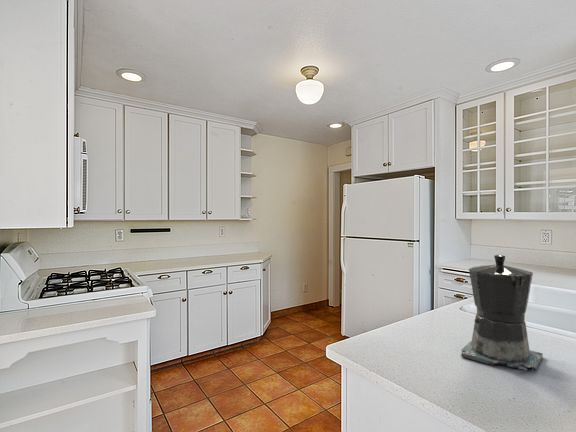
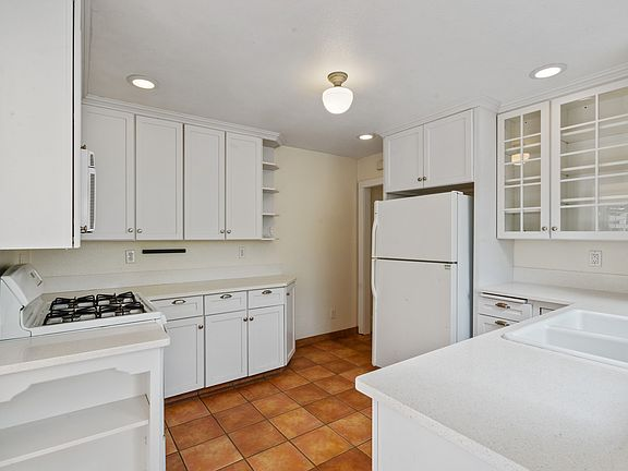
- coffee maker (500, 305)
